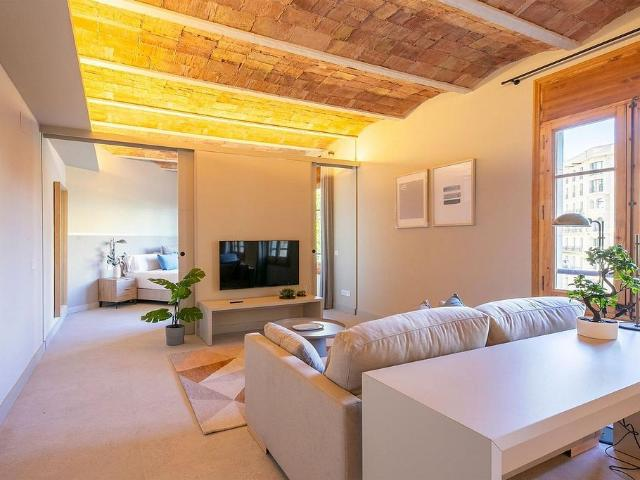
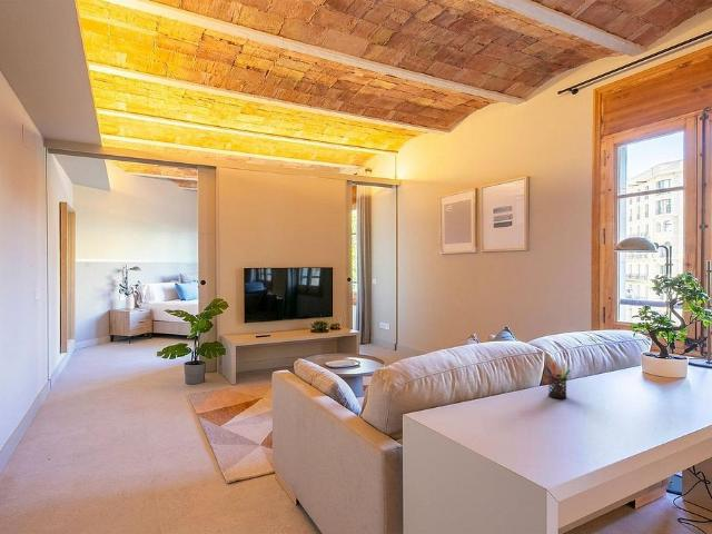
+ pen holder (558, 379)
